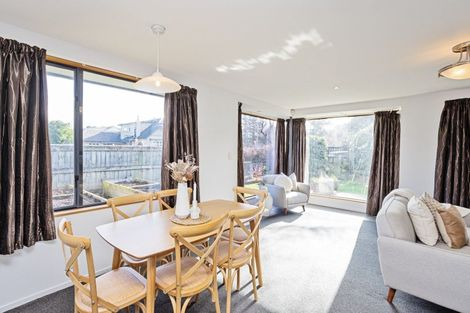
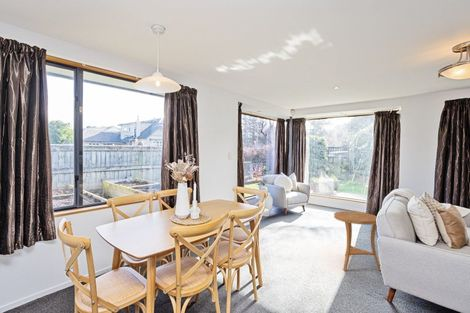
+ side table (351, 237)
